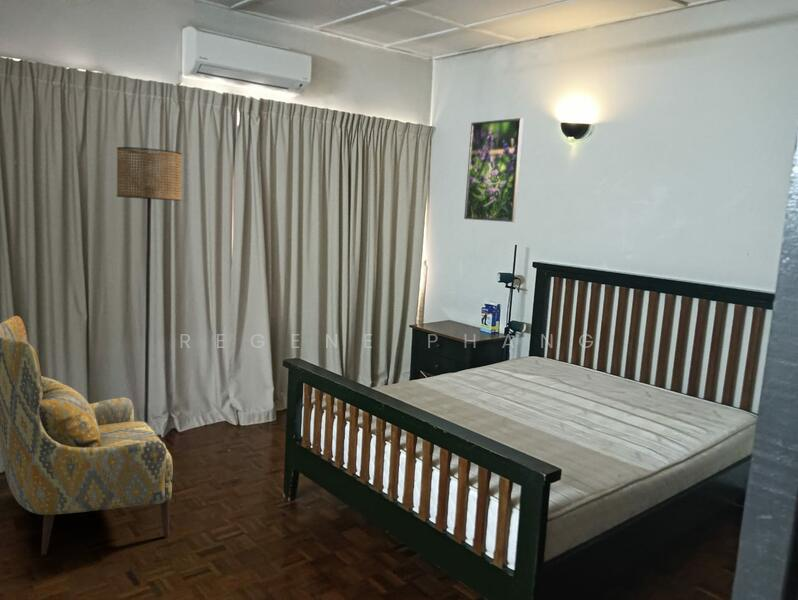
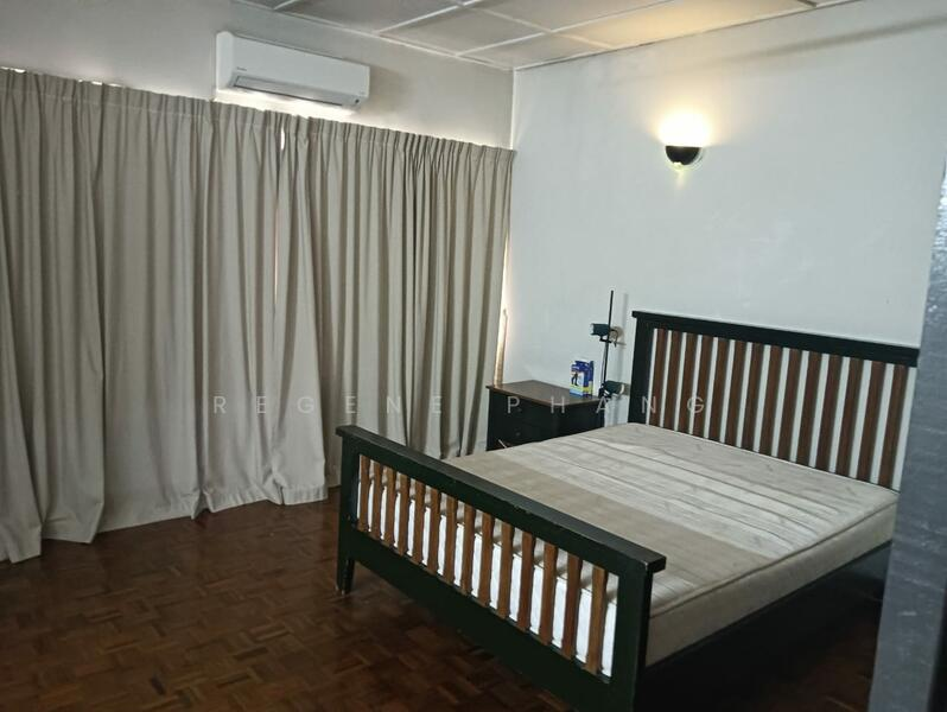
- floor lamp (147, 304)
- armchair (80, 426)
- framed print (492, 171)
